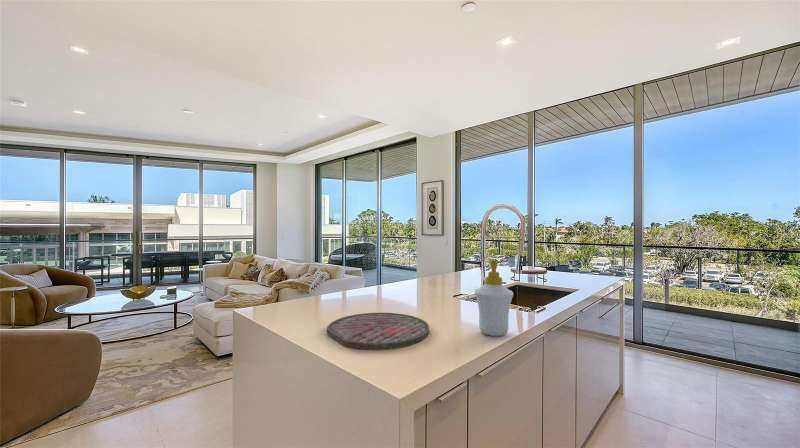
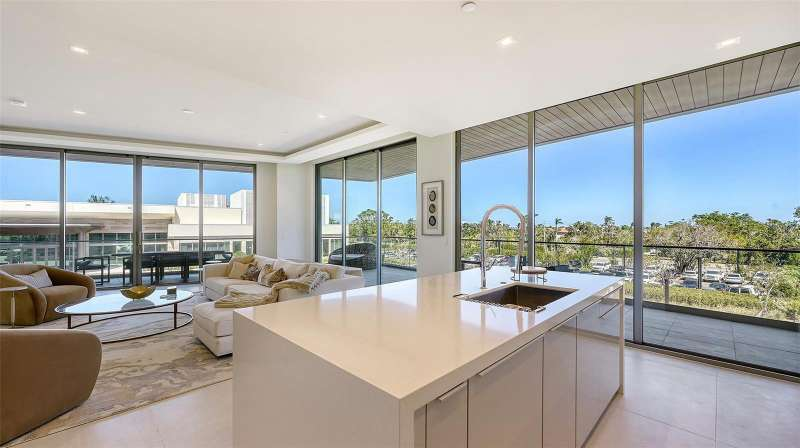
- soap bottle (493, 296)
- cutting board (378, 328)
